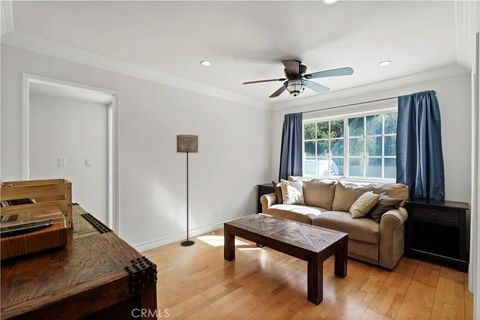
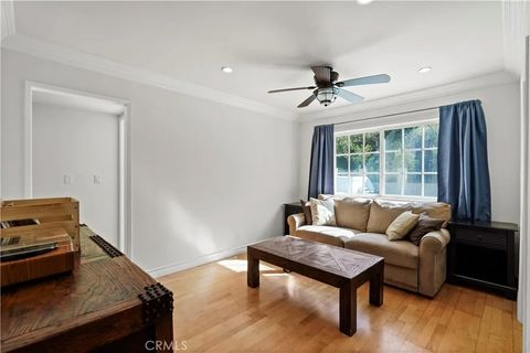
- floor lamp (187, 189)
